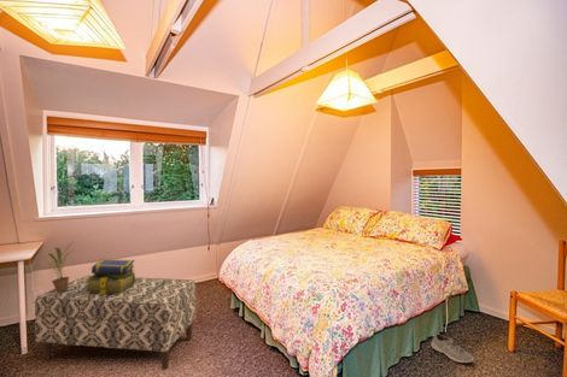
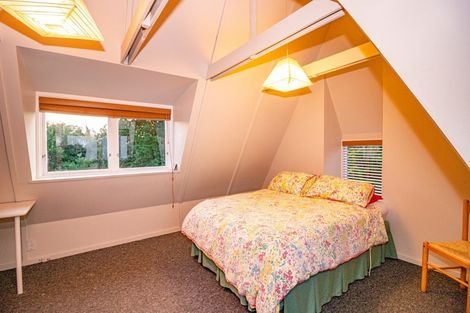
- bench (121, 318)
- sneaker (450, 347)
- stack of books (112, 275)
- potted plant (62, 269)
